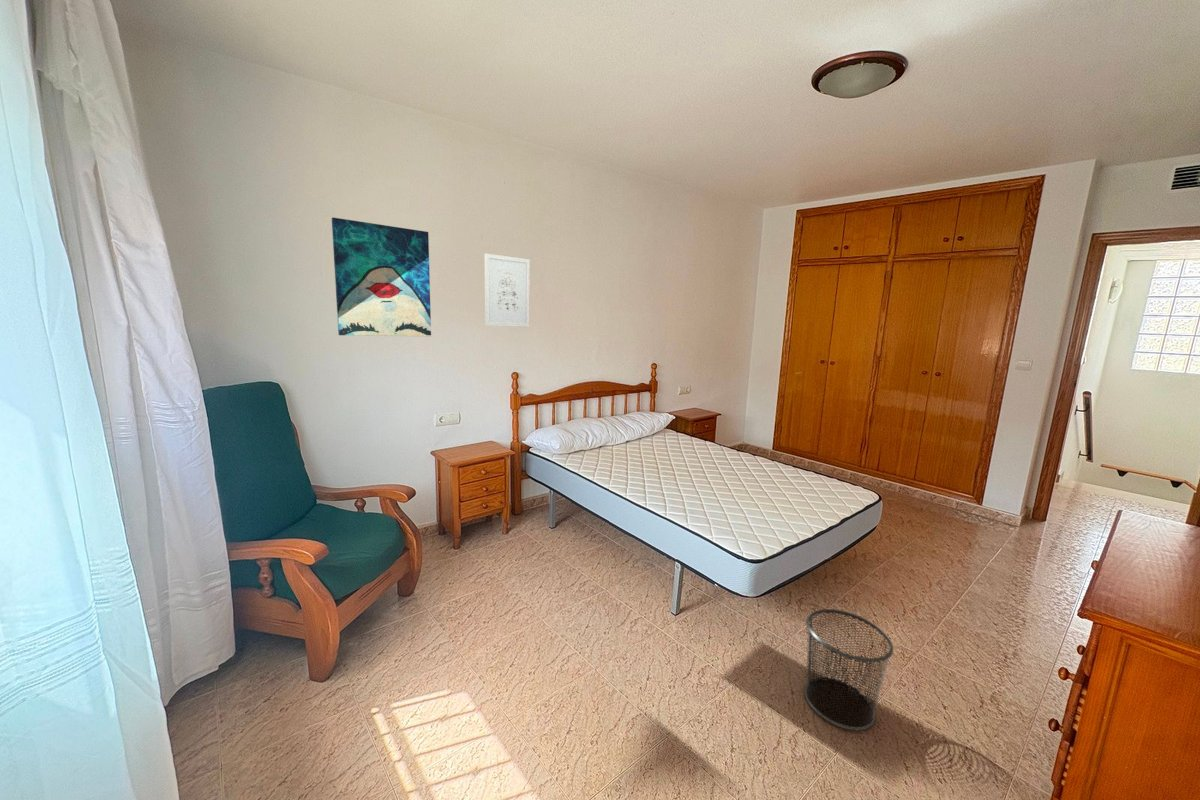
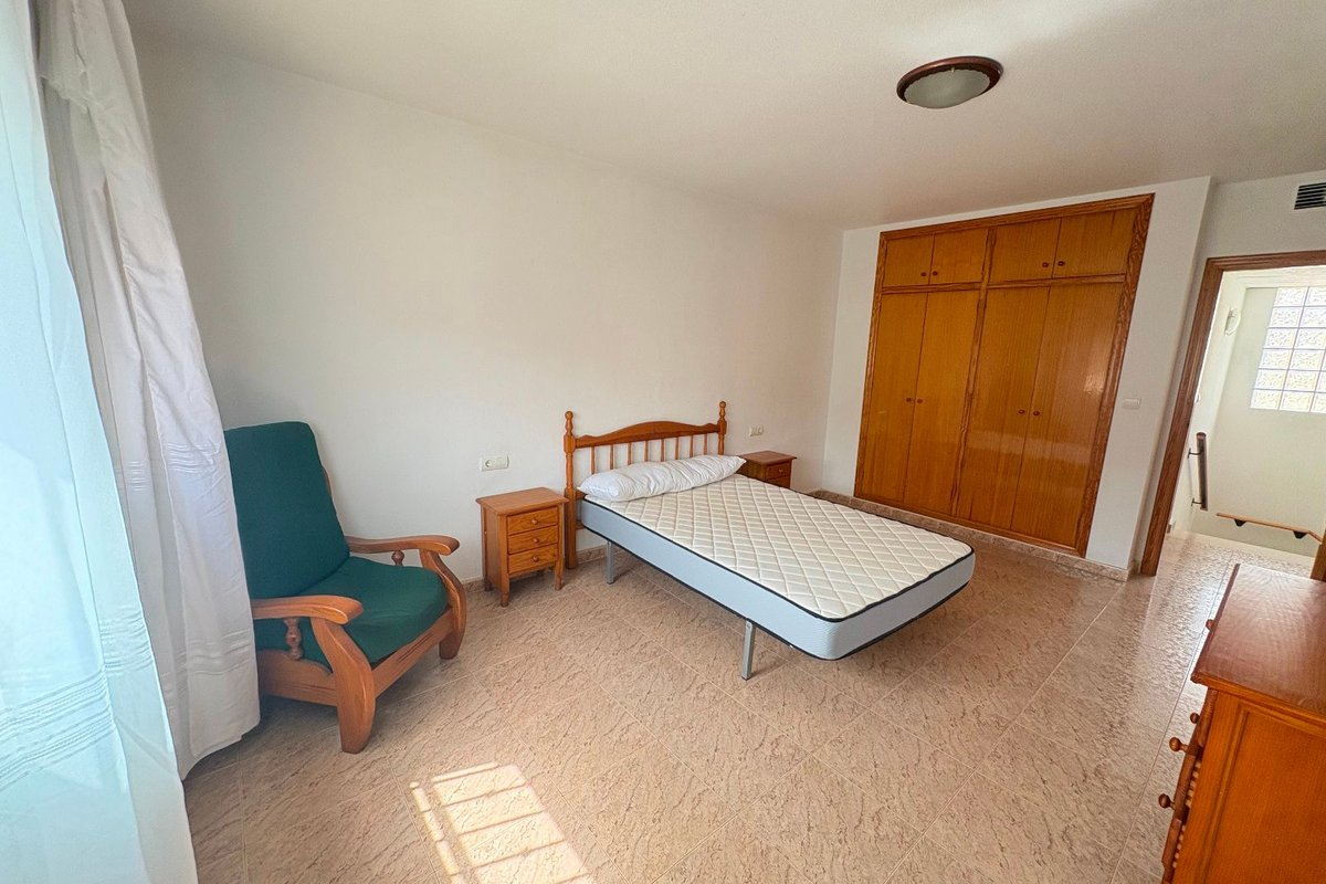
- waste bin (843, 668)
- wall art (384, 281)
- wall art (507, 292)
